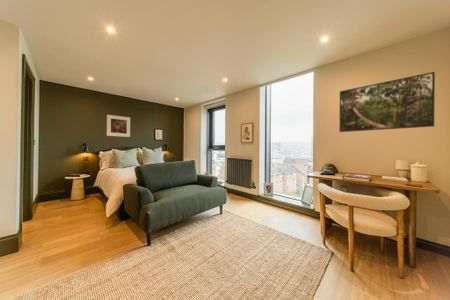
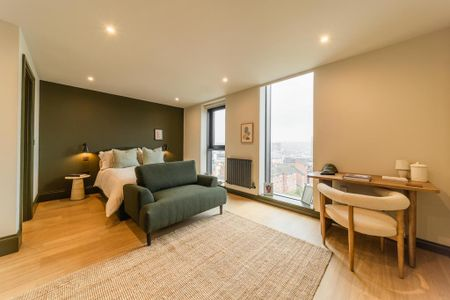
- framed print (118, 126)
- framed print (380, 106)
